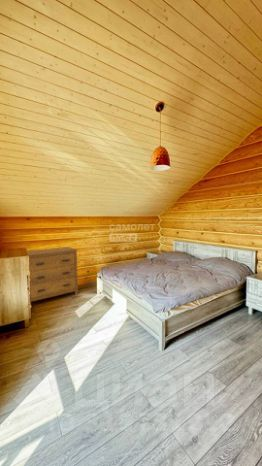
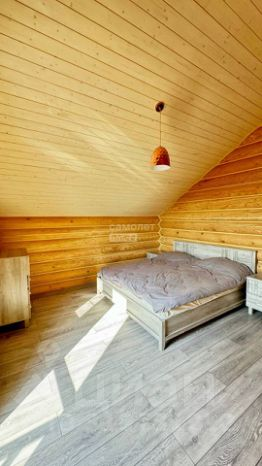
- dresser (50, 274)
